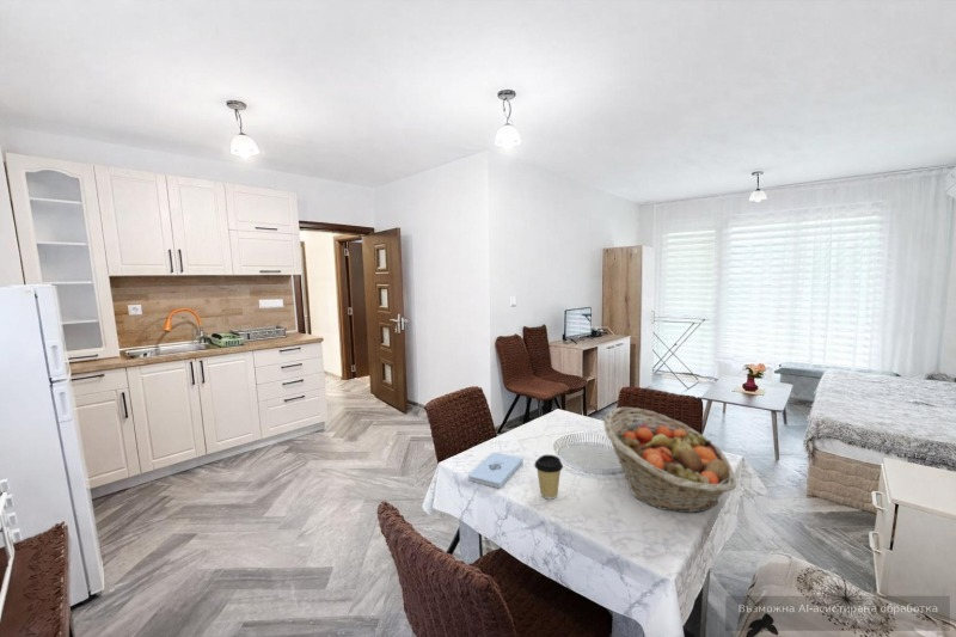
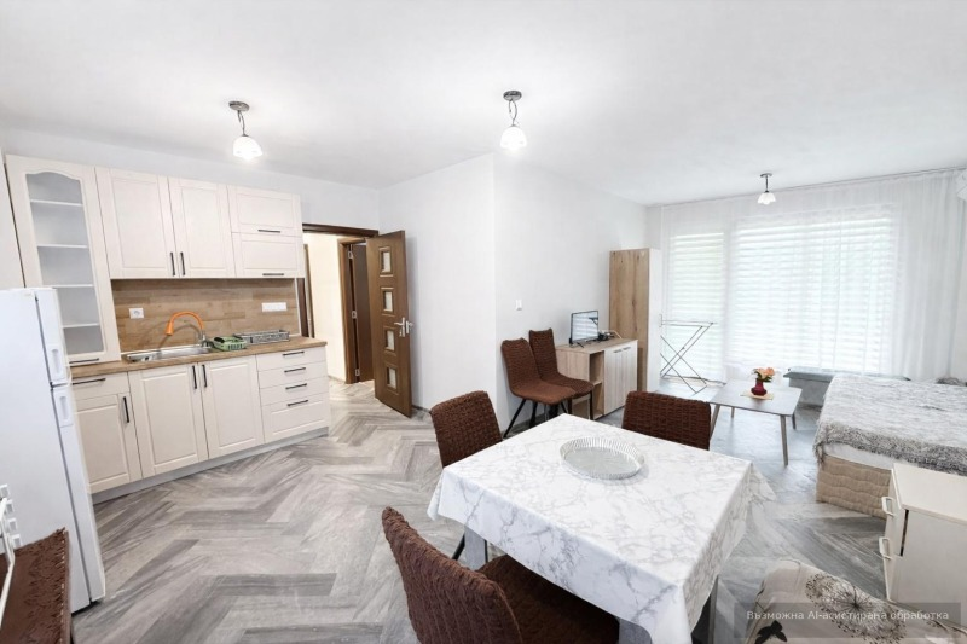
- coffee cup (549, 477)
- notepad (496, 468)
- fruit basket (664, 453)
